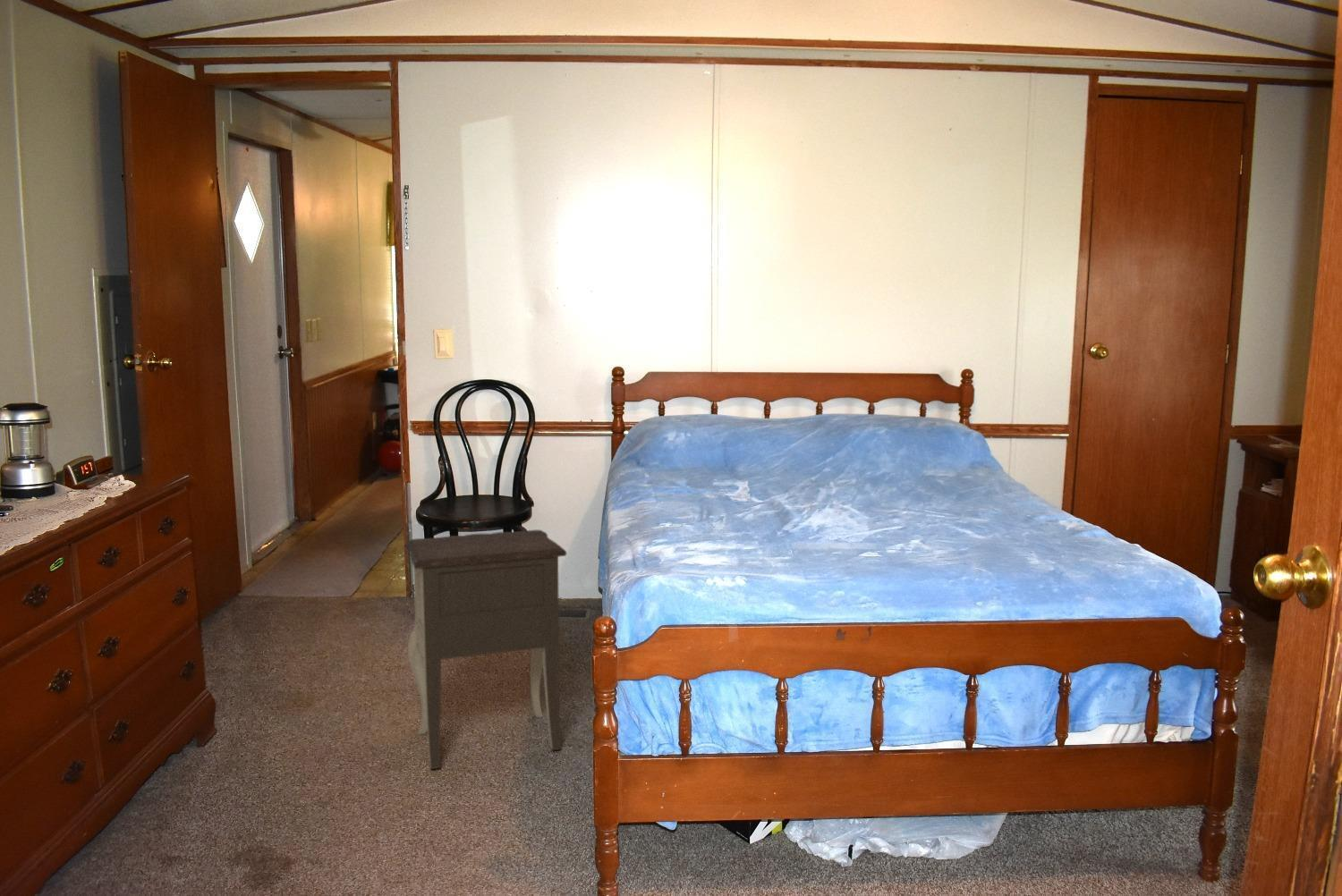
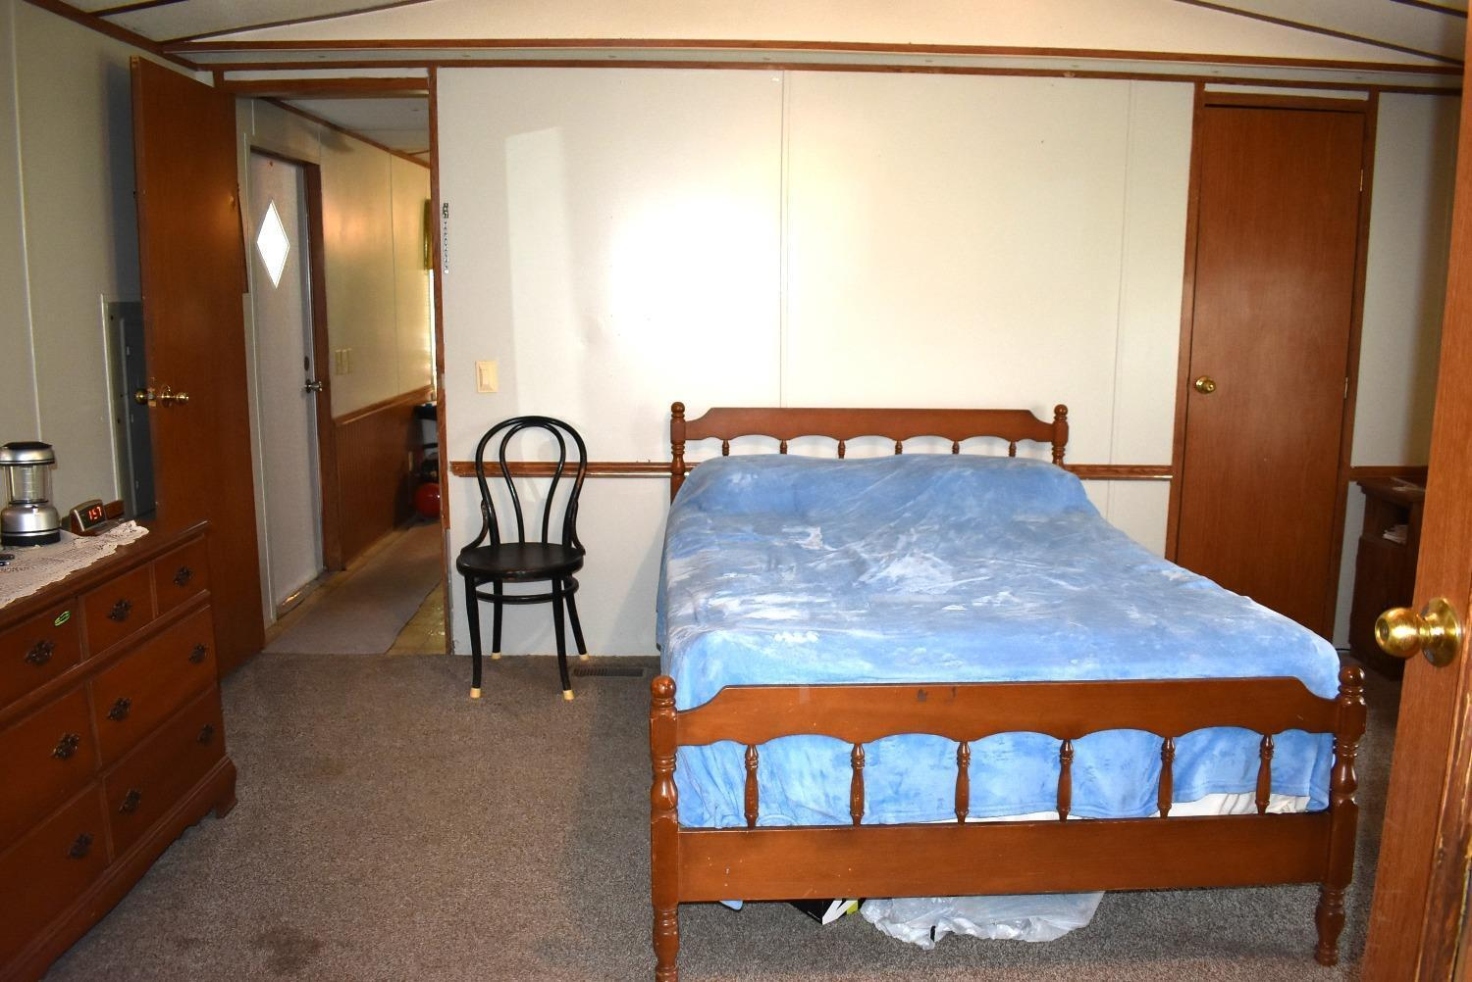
- nightstand (486, 642)
